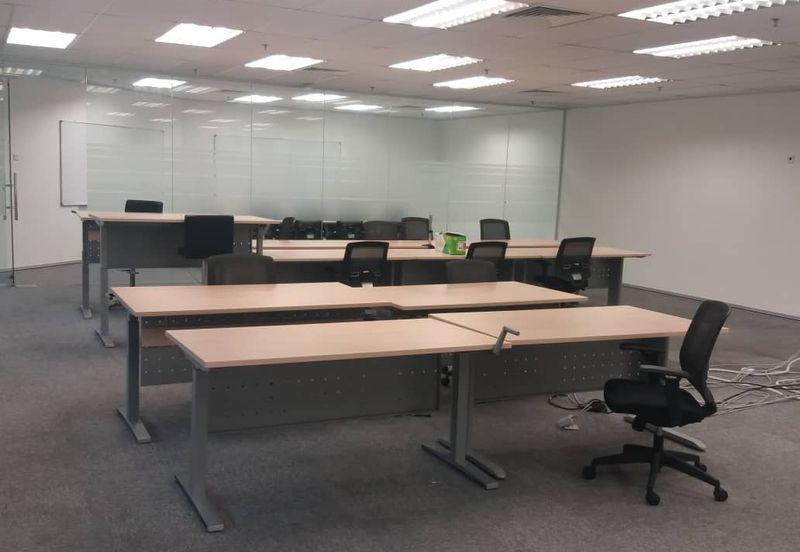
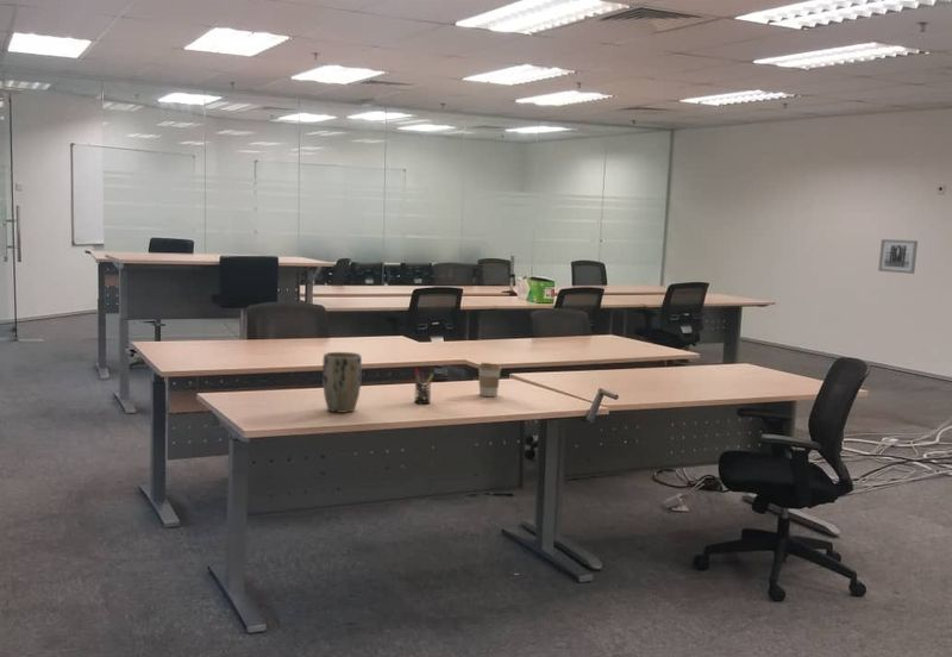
+ wall art (897, 256)
+ plant pot (342, 382)
+ pen holder (421, 386)
+ coffee cup (489, 378)
